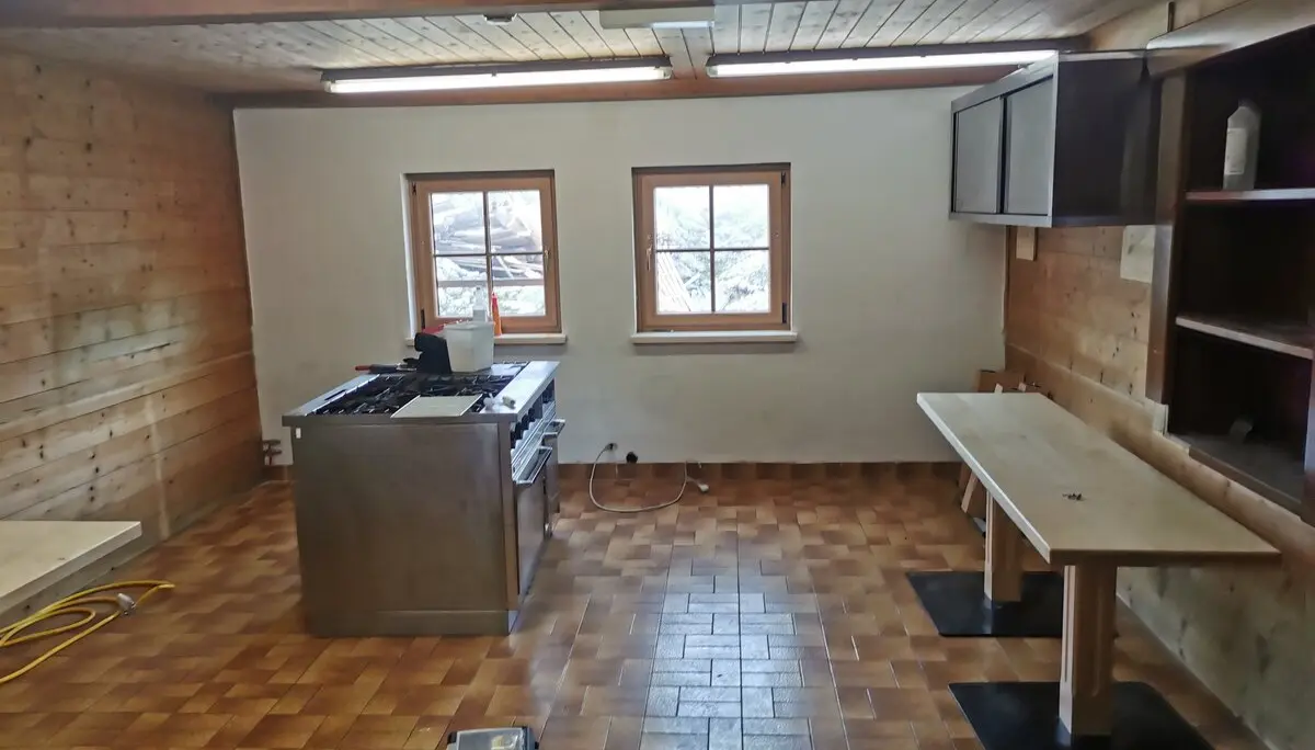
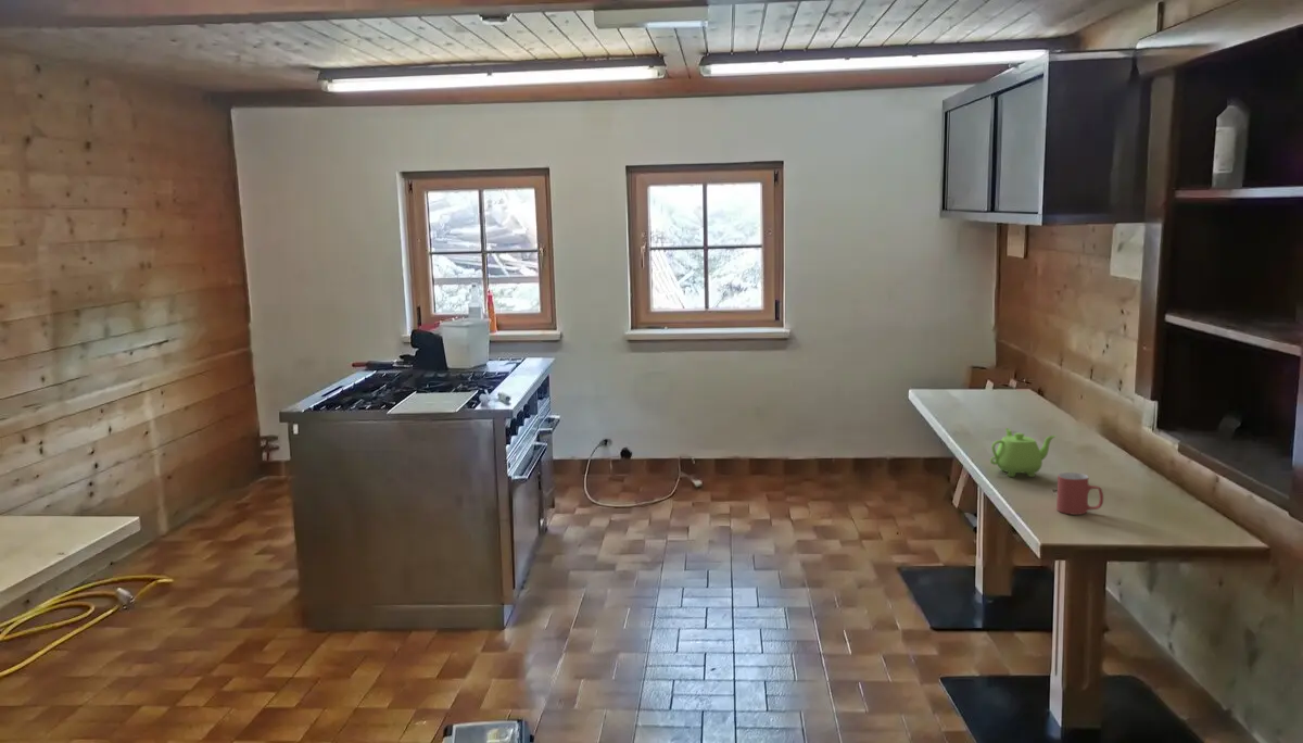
+ mug (1080, 493)
+ teapot (1021, 451)
